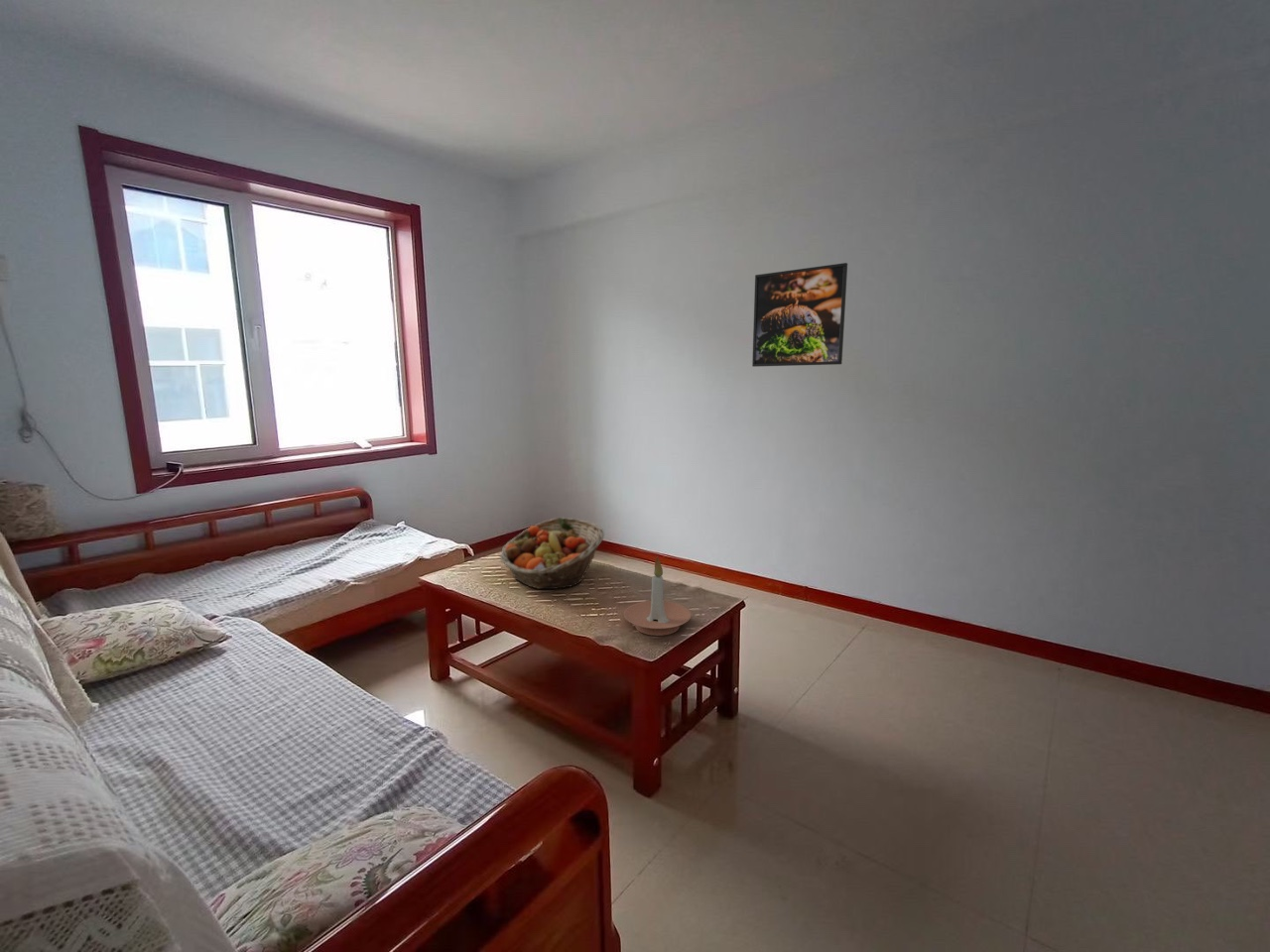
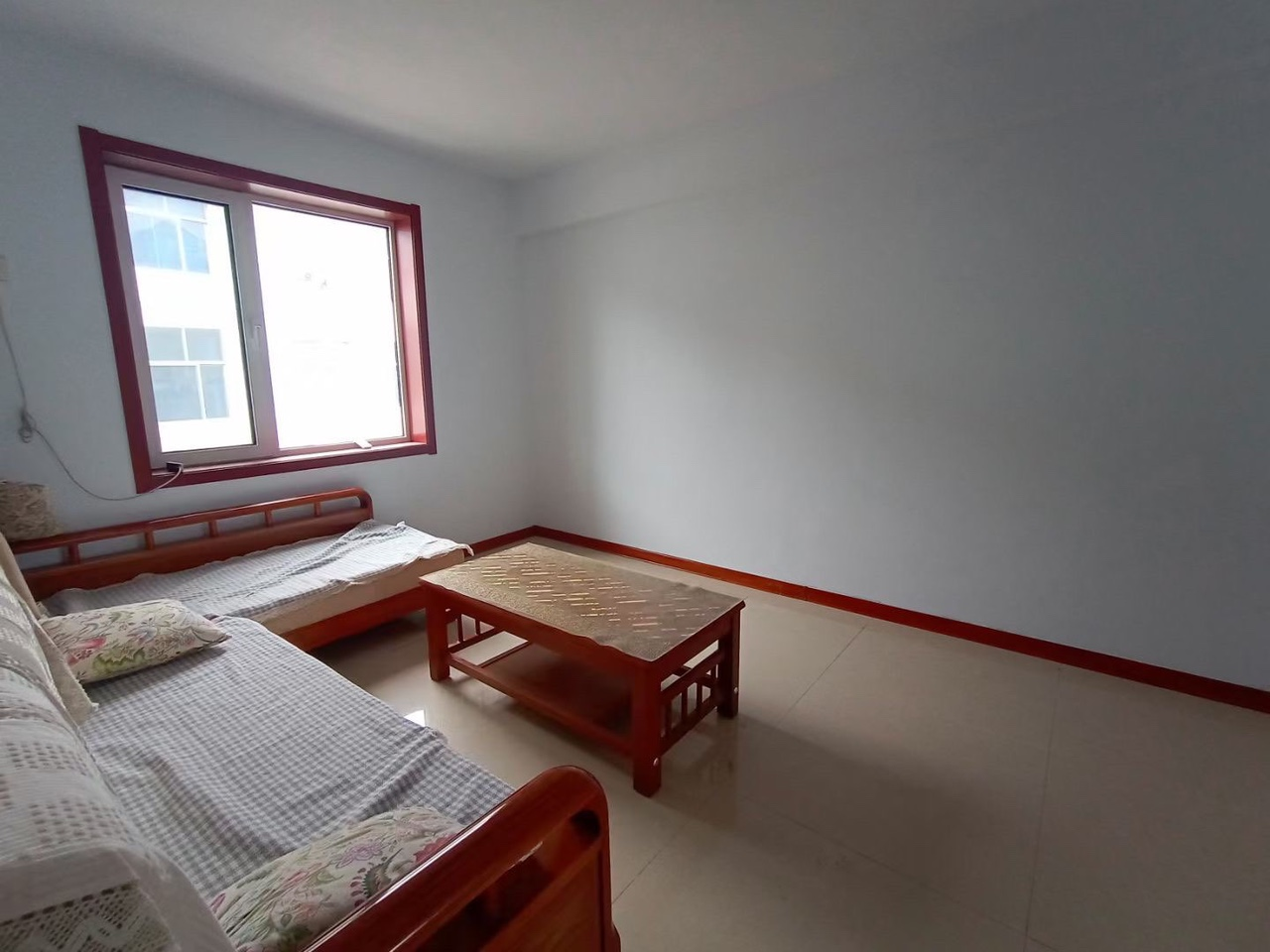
- candle holder (657, 591)
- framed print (797, 317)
- fruit basket (552, 551)
